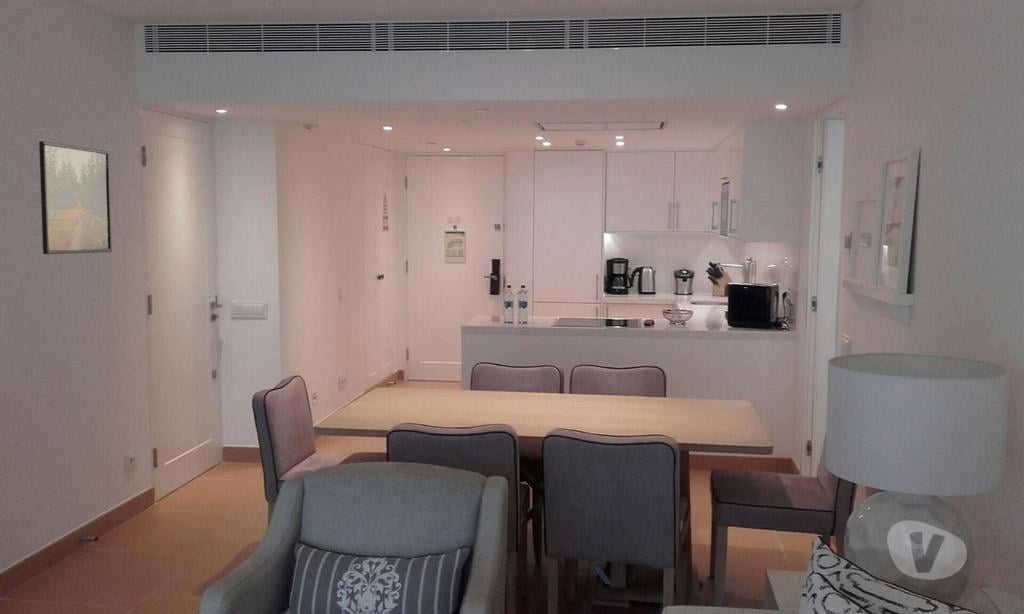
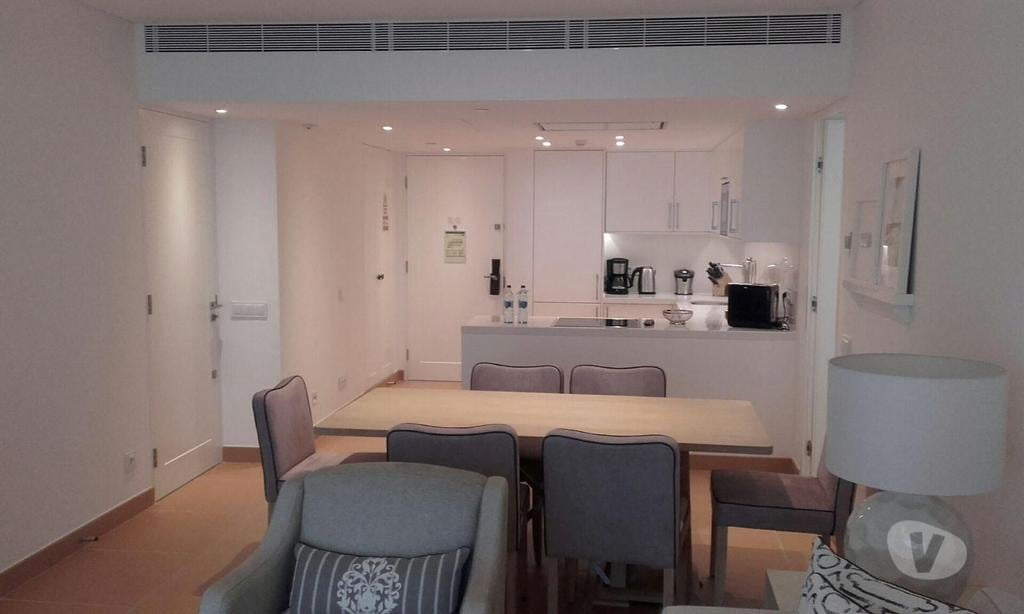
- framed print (77, 200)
